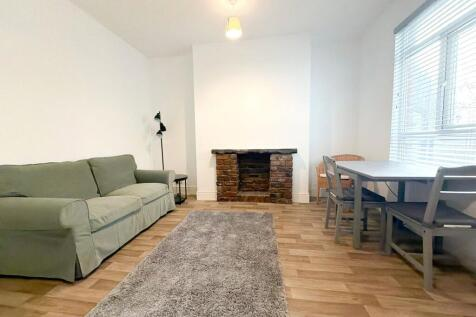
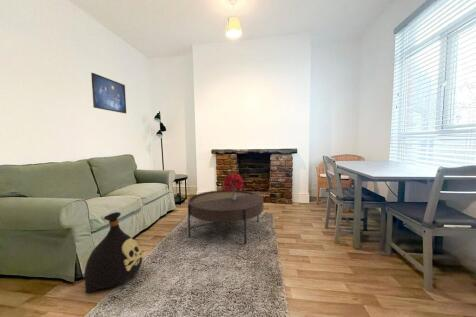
+ coffee table (226, 213)
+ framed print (110, 95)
+ bag (114, 246)
+ bouquet (233, 186)
